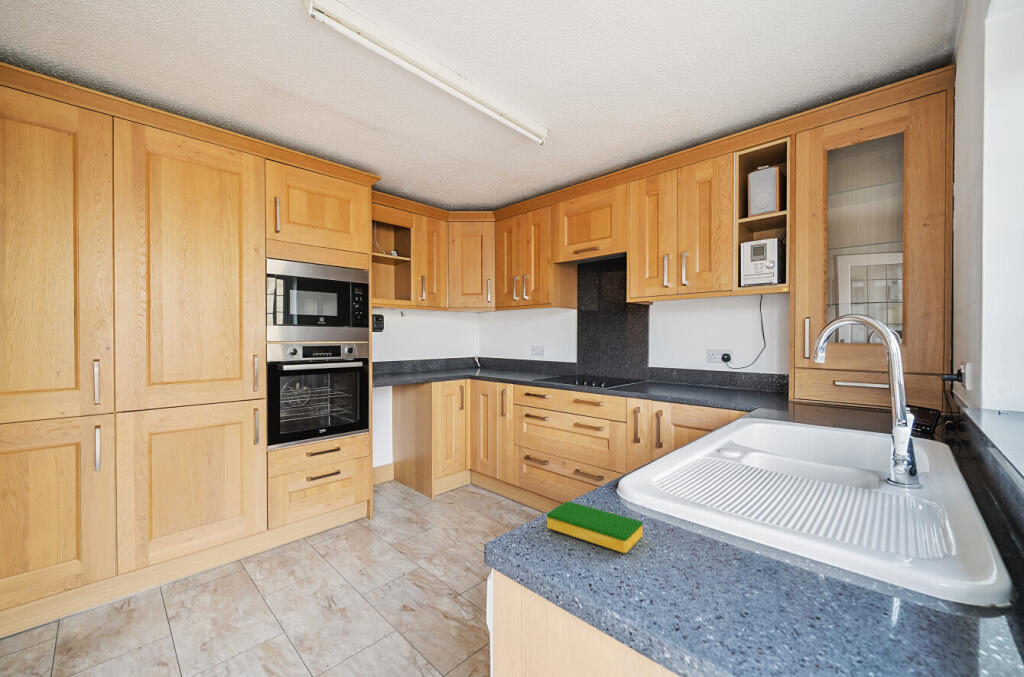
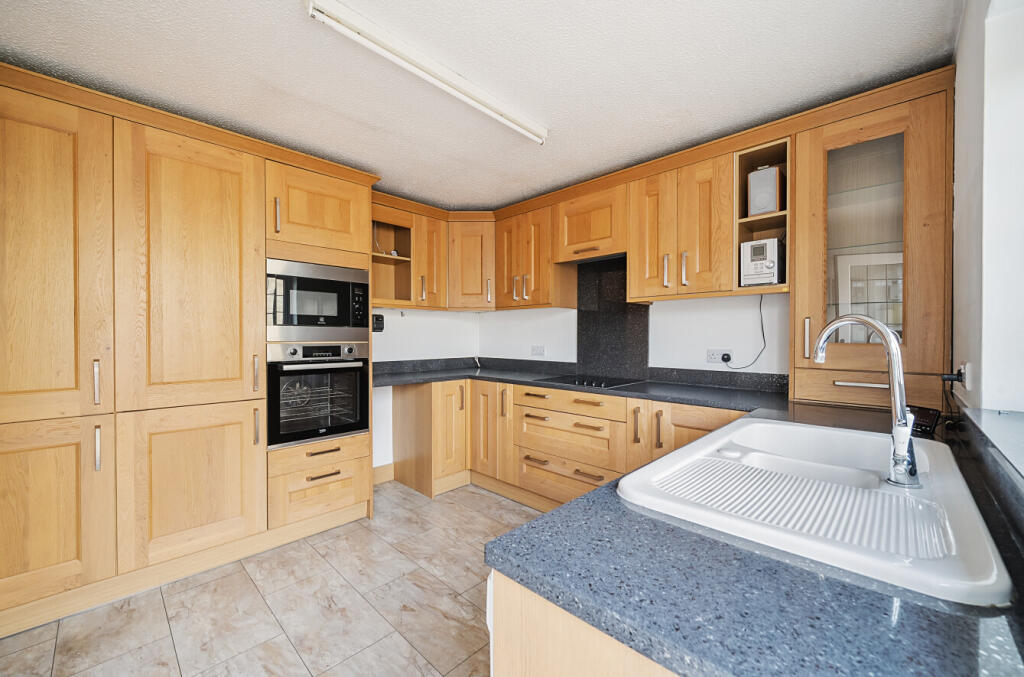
- dish sponge (593, 524)
